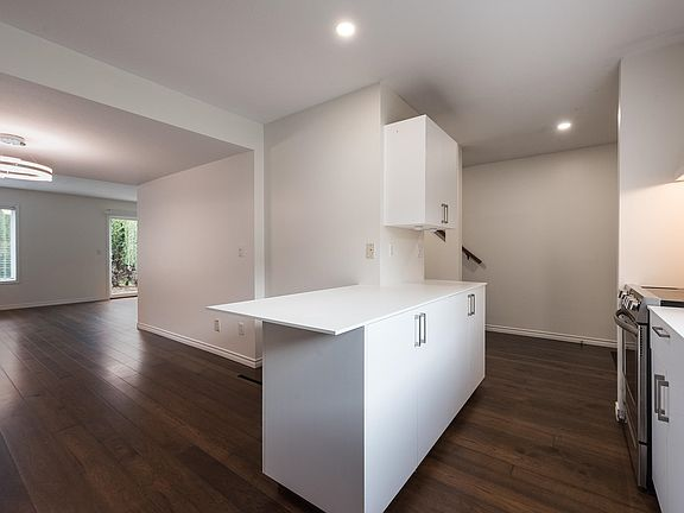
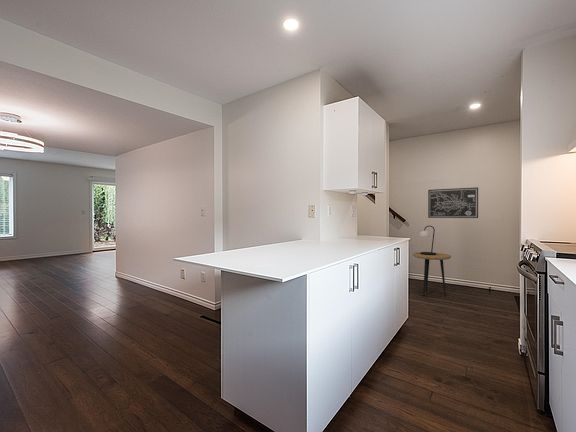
+ side table (427, 274)
+ wall art (452, 203)
+ table lamp (428, 236)
